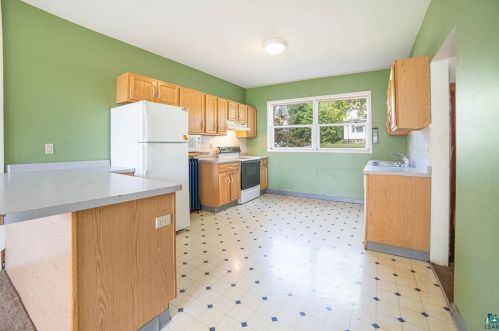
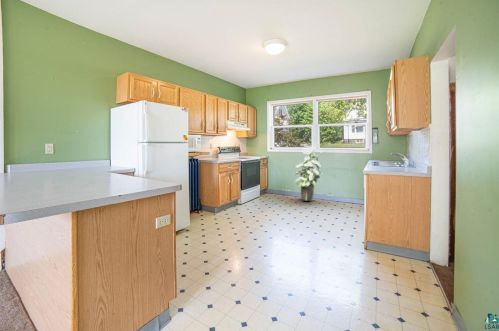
+ indoor plant (306, 172)
